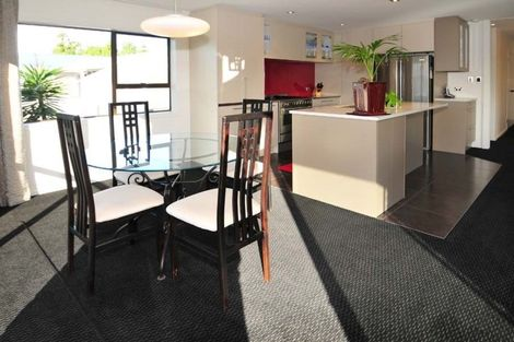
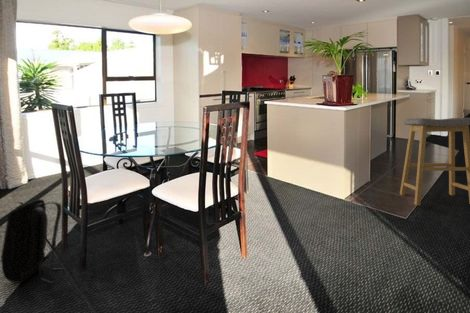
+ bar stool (437, 163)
+ backpack (32, 239)
